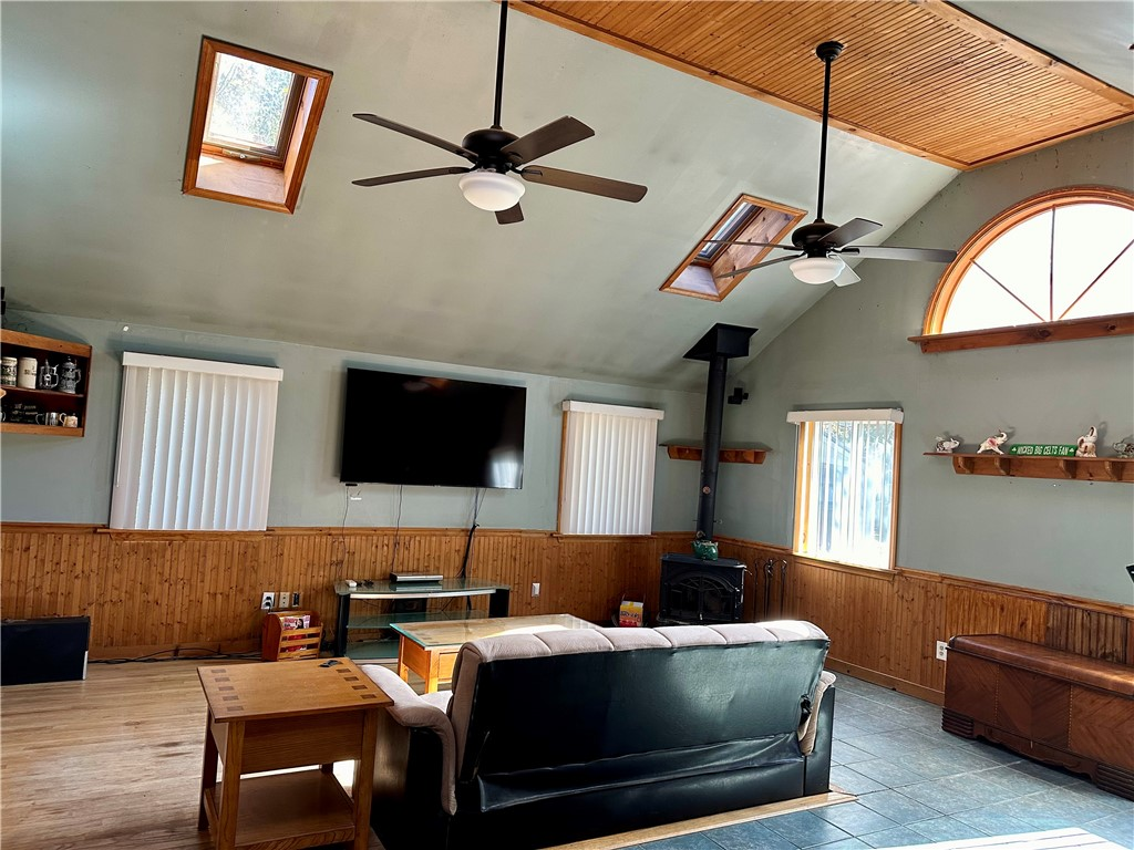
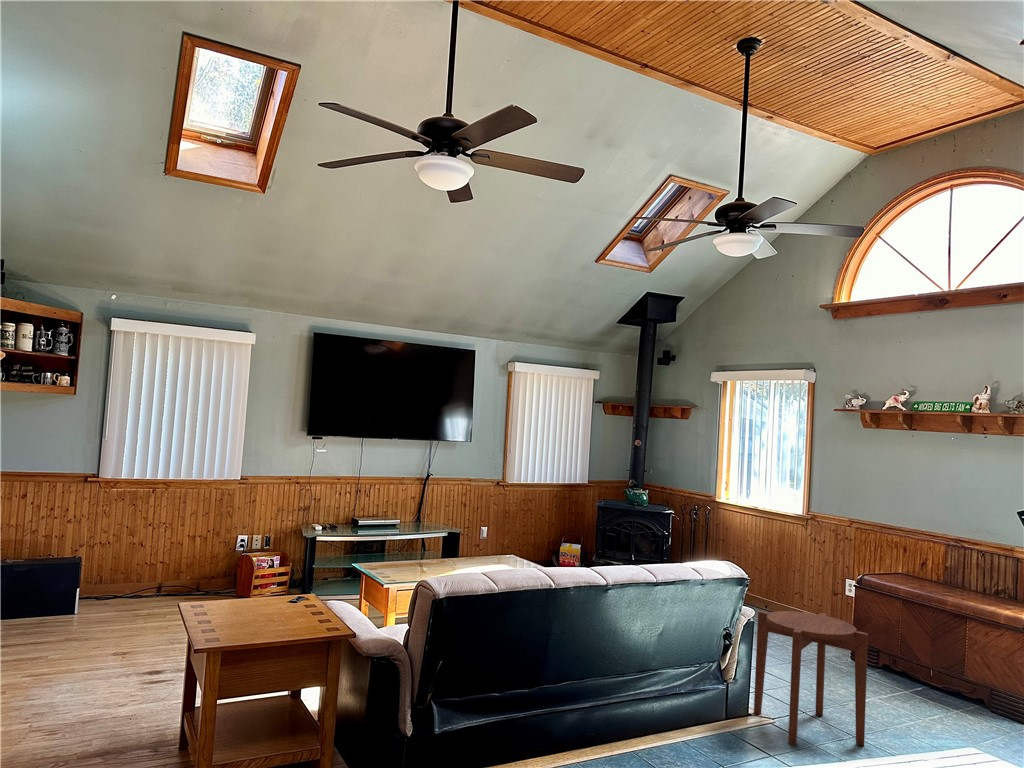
+ side table (816, 677)
